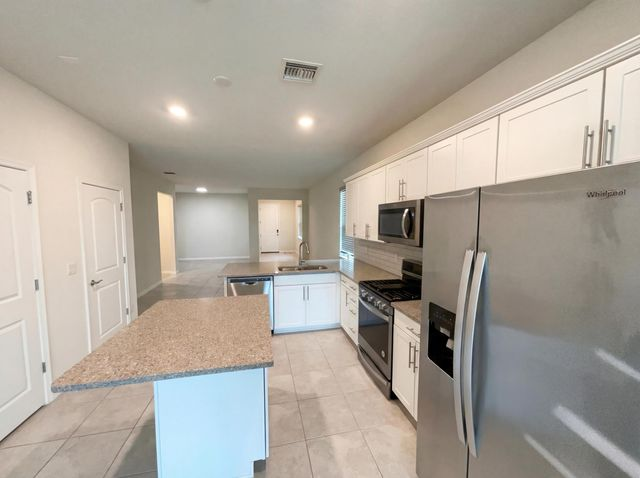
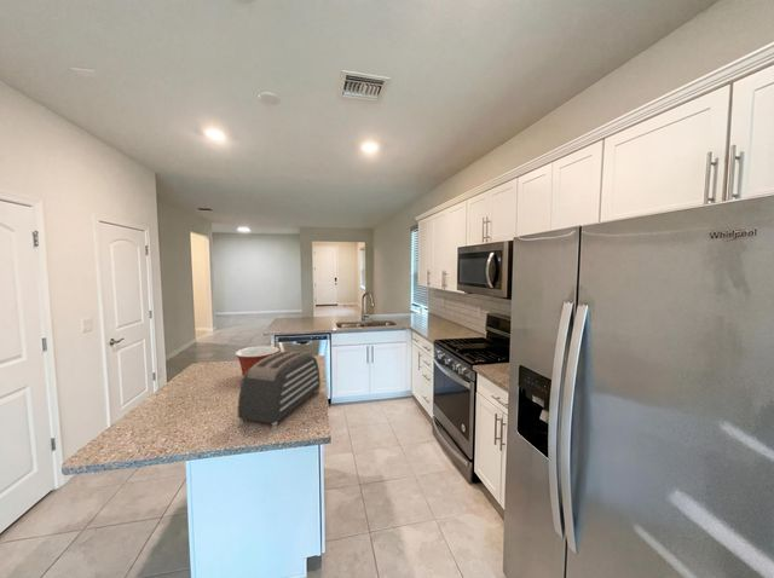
+ toaster (285, 380)
+ mixing bowl (258, 362)
